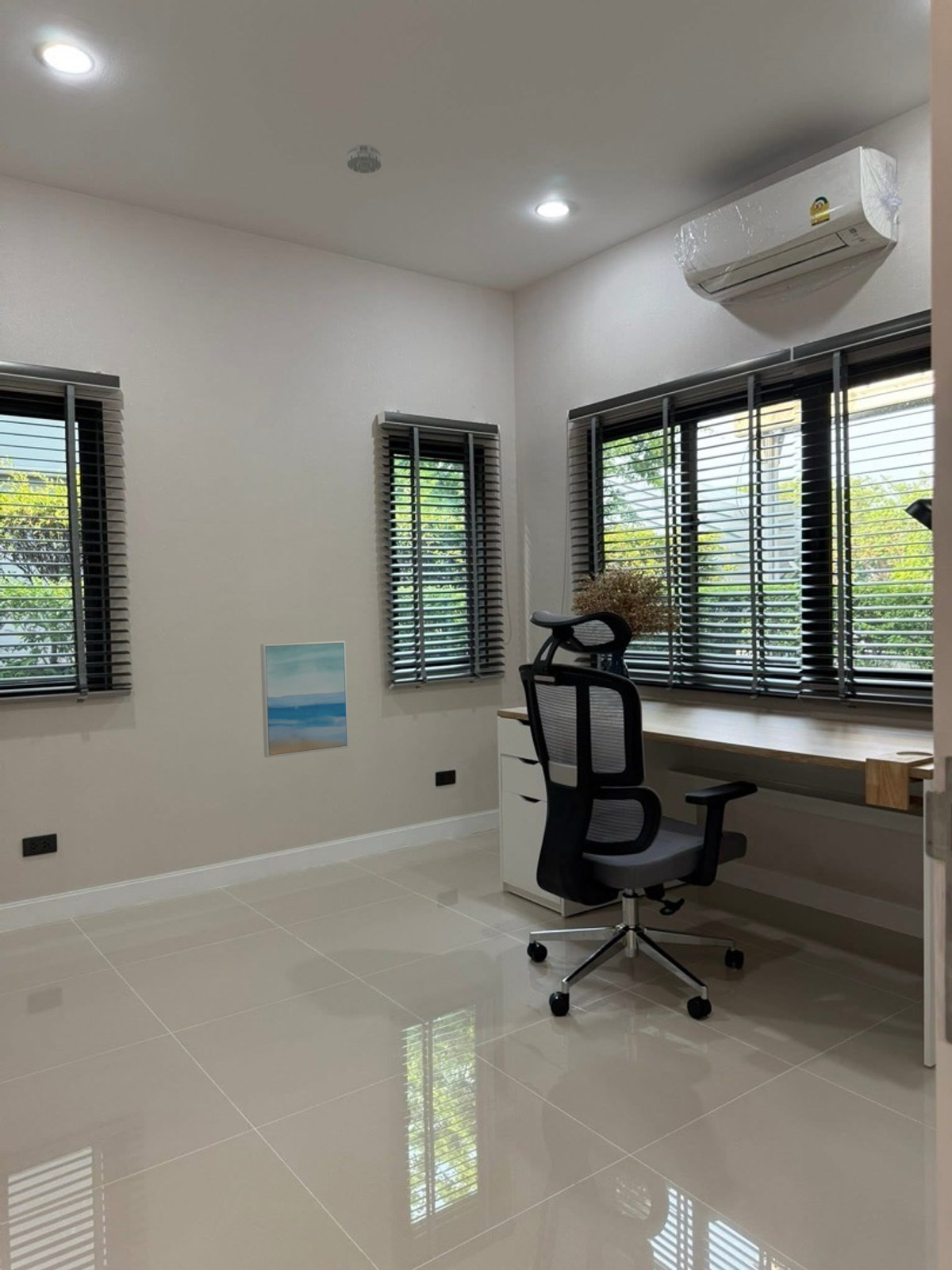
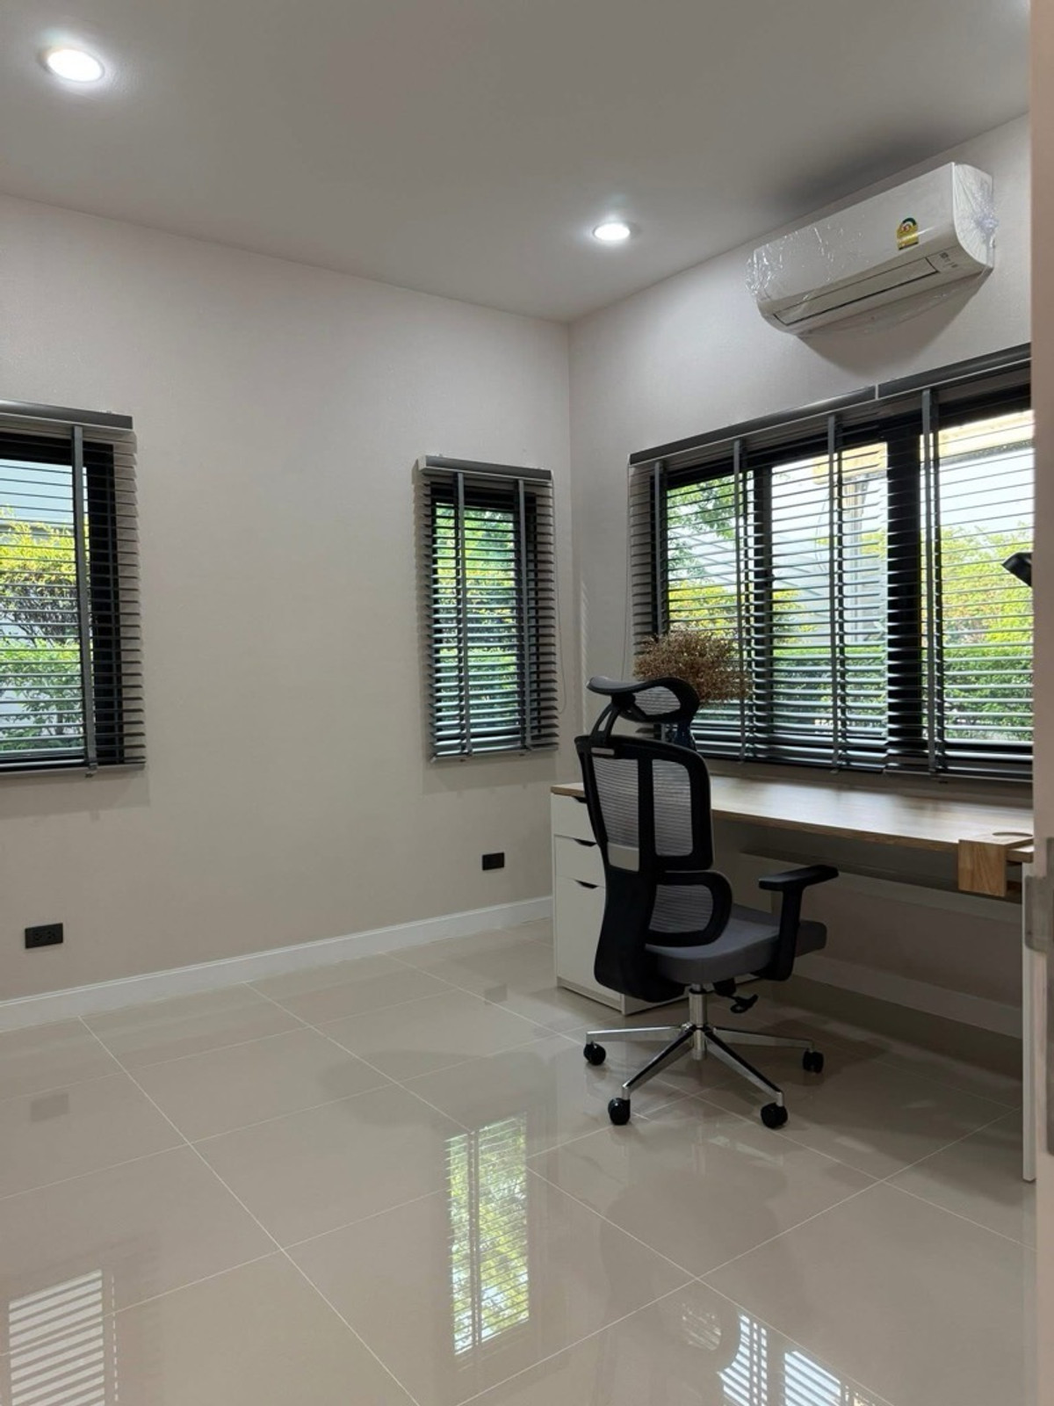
- wall art (305, 697)
- smoke detector (363, 158)
